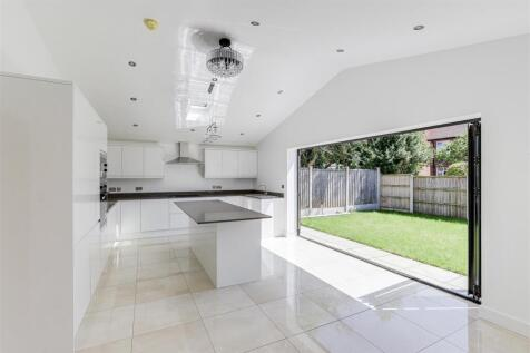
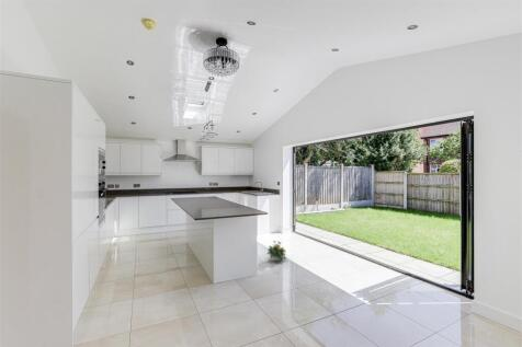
+ flowering plant (275, 251)
